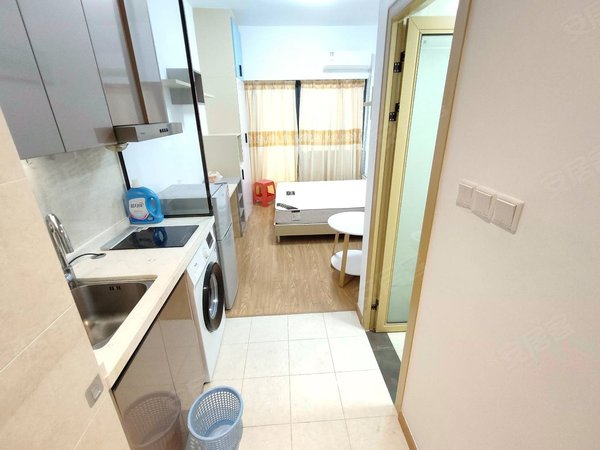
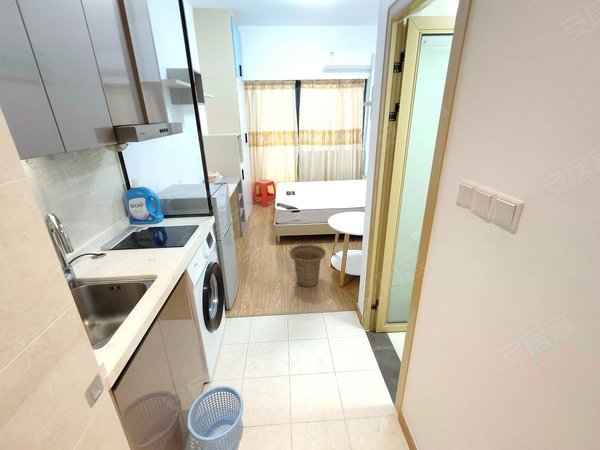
+ basket (307, 266)
